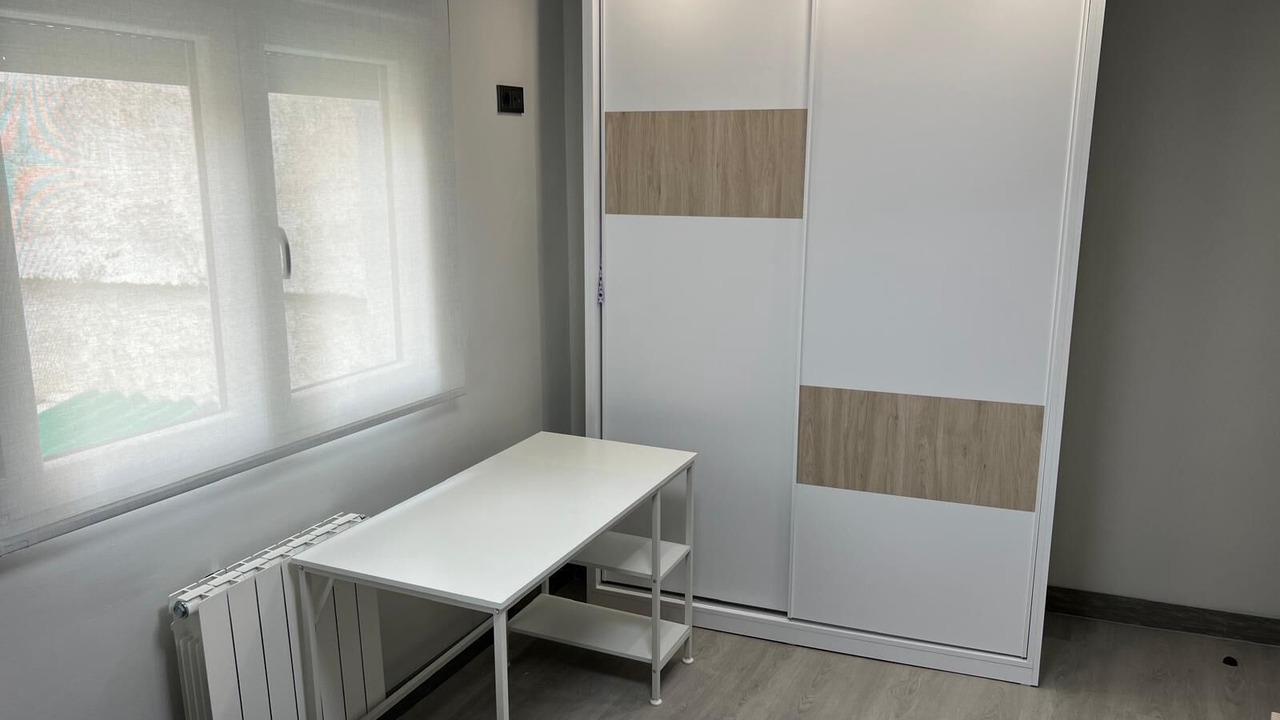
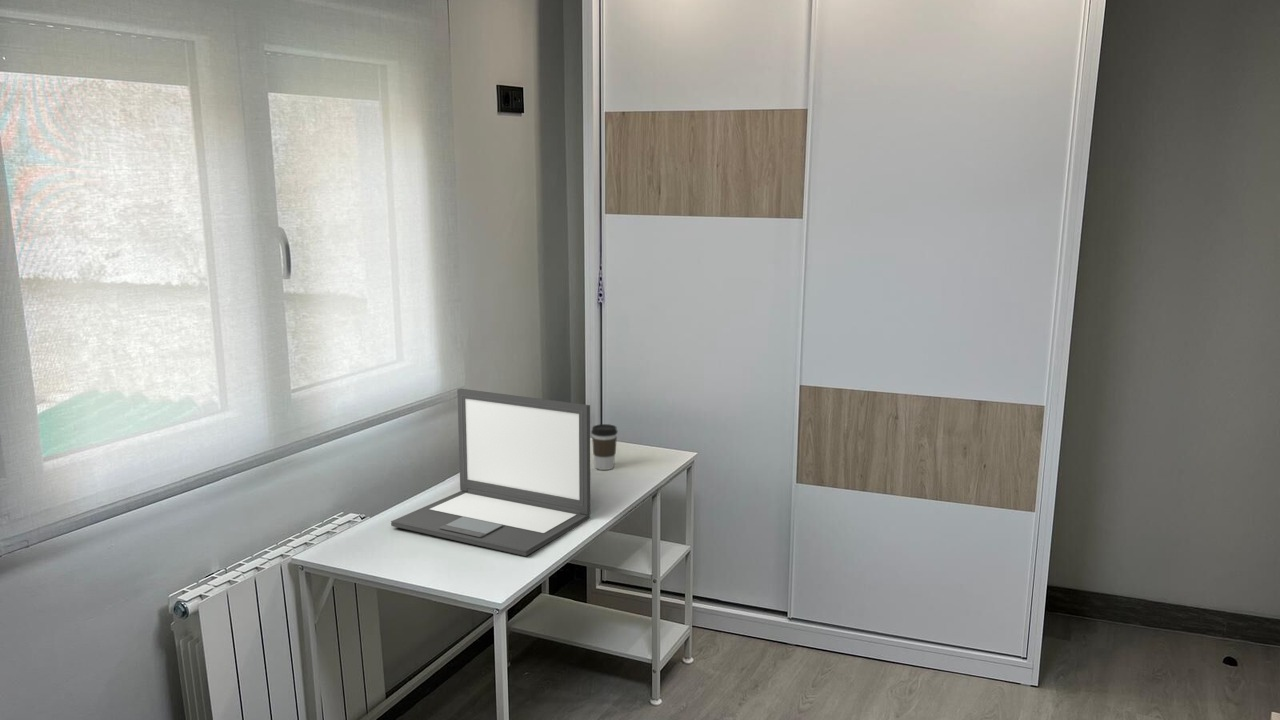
+ coffee cup (604, 447)
+ laptop (491, 465)
